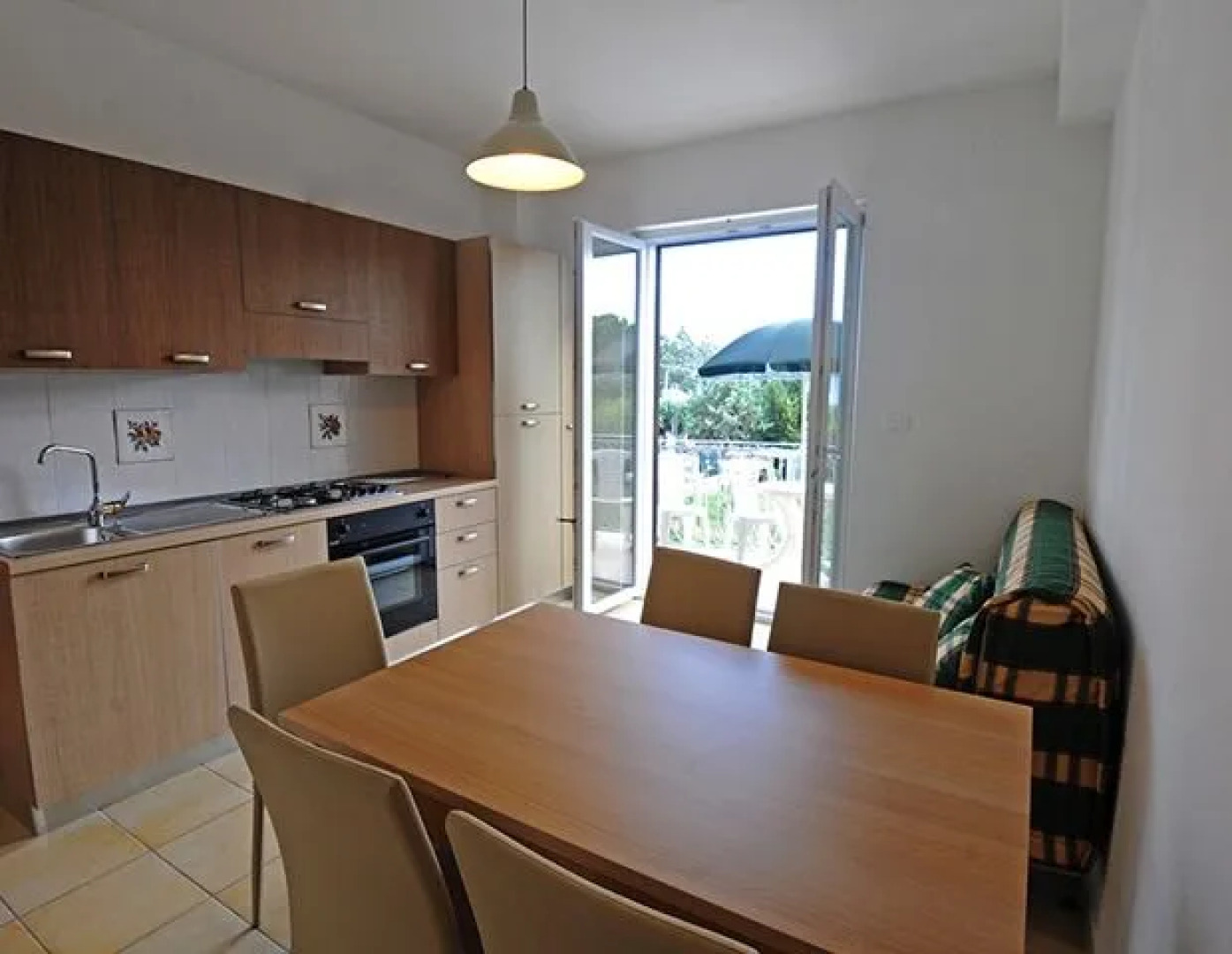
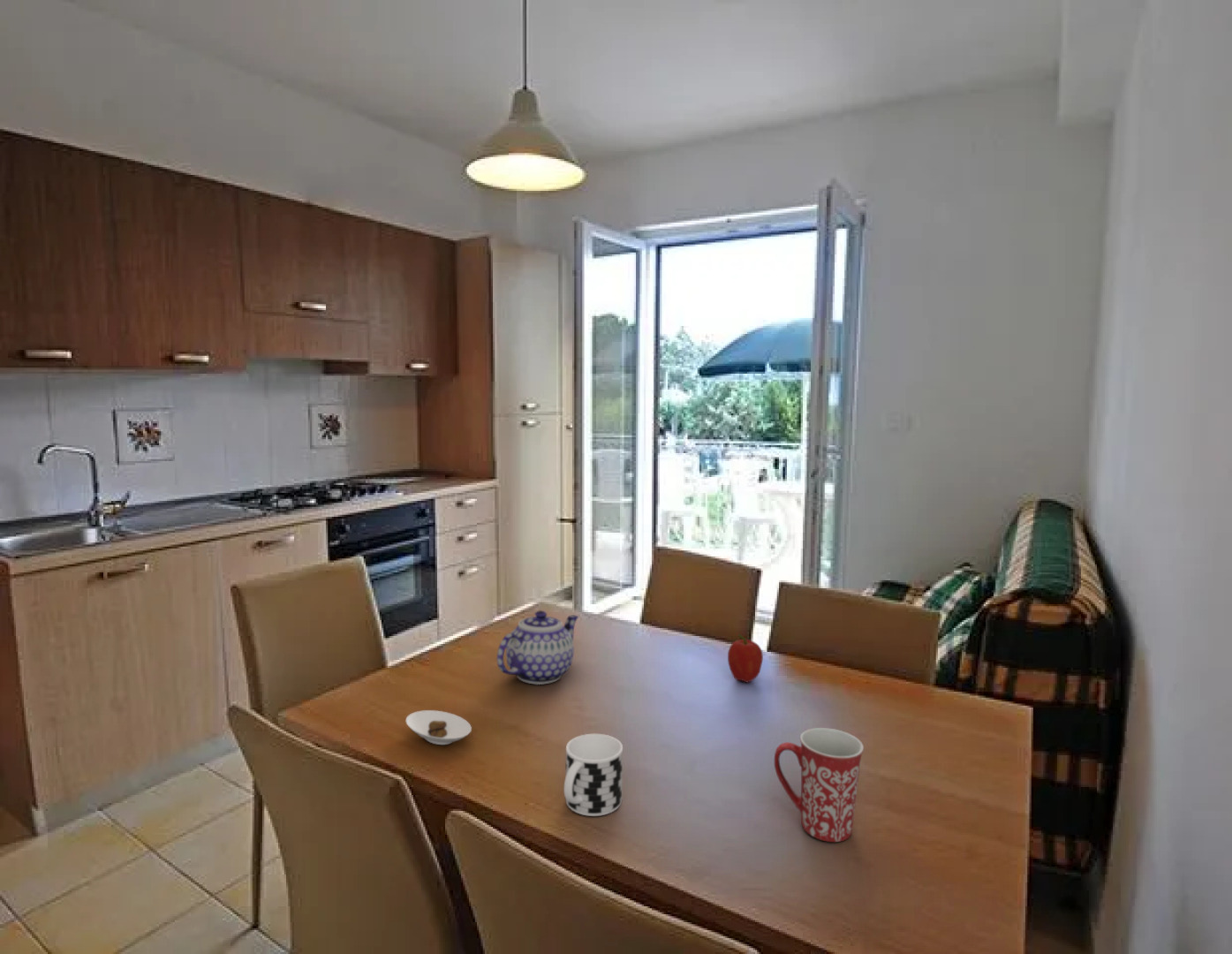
+ cup (588, 777)
+ fruit (744, 657)
+ saucer (438, 729)
+ teapot (540, 643)
+ mug (816, 782)
